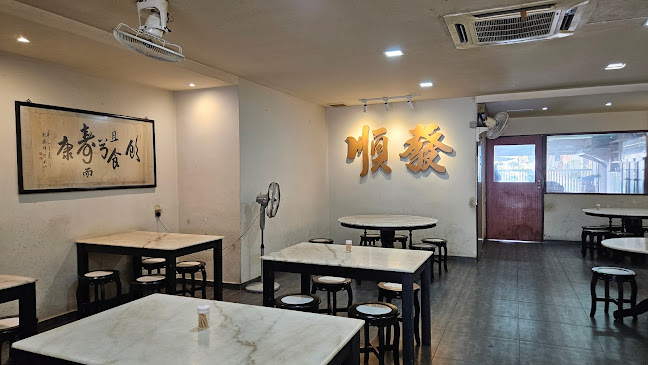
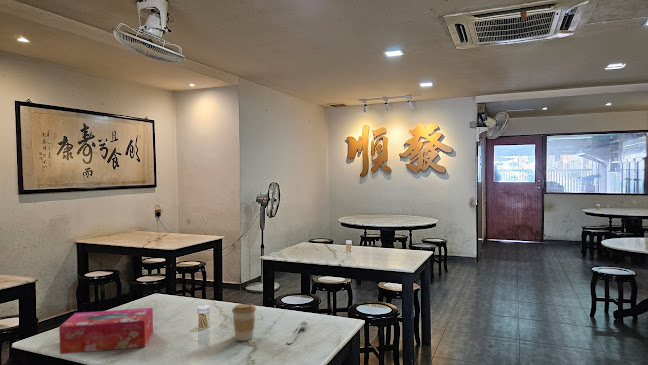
+ coffee cup (244, 320)
+ spoon (297, 331)
+ tissue box (109, 329)
